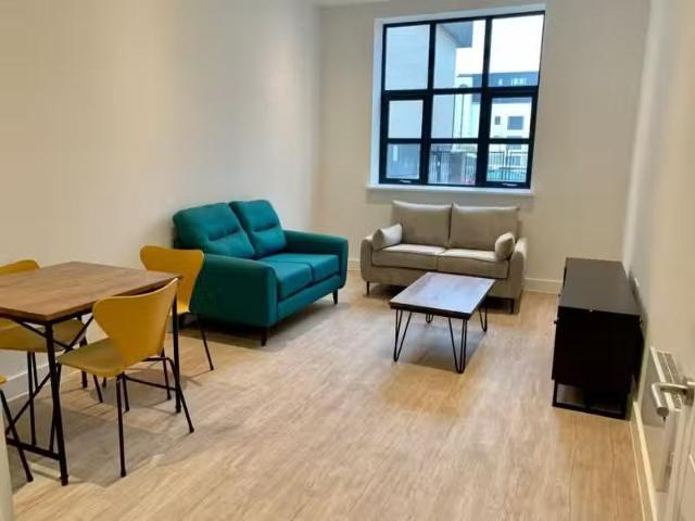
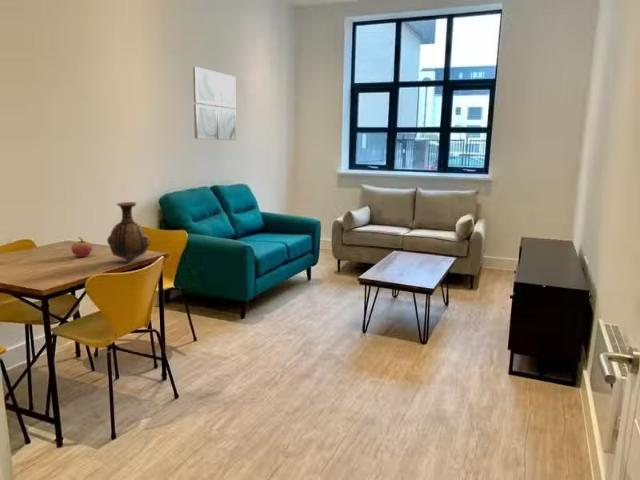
+ fruit (81, 246)
+ wall art (216, 105)
+ vase (128, 232)
